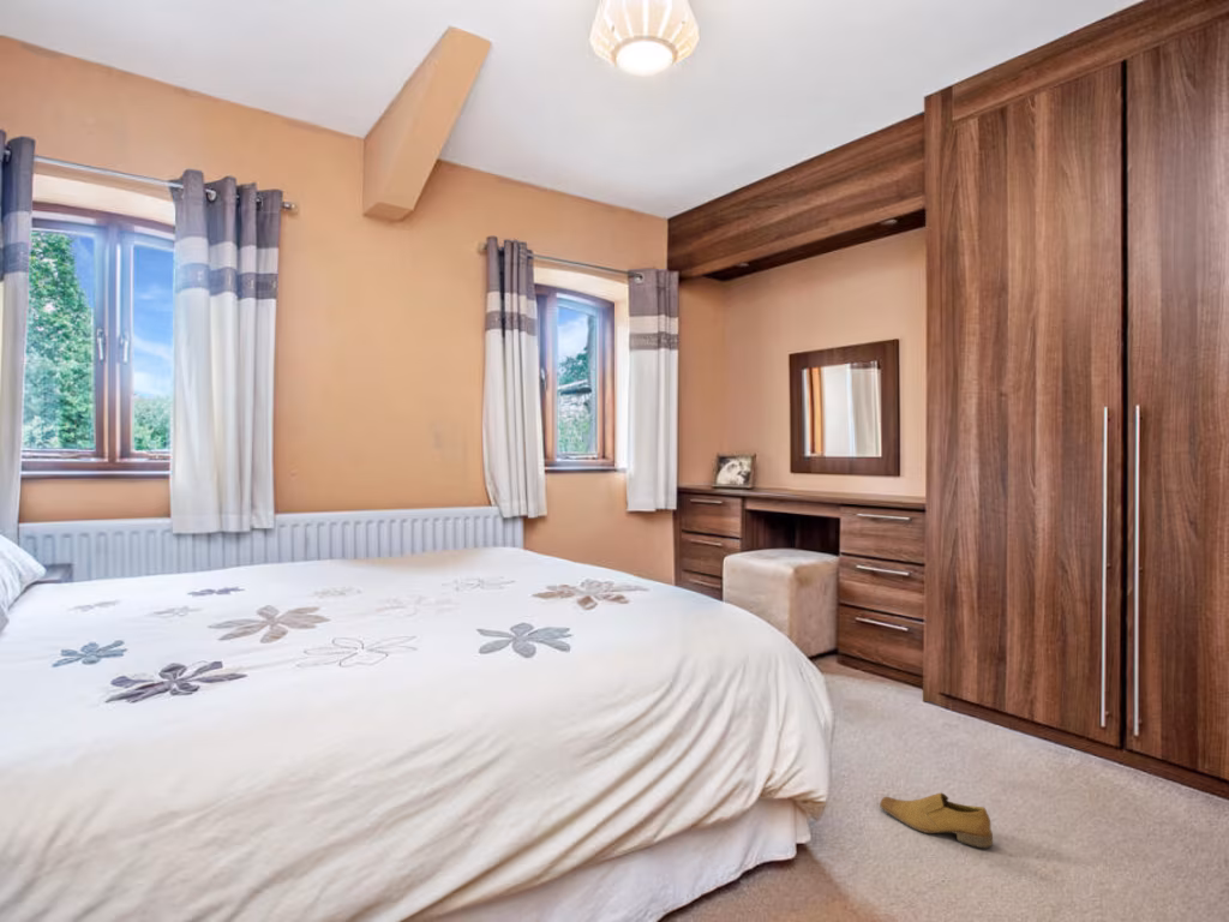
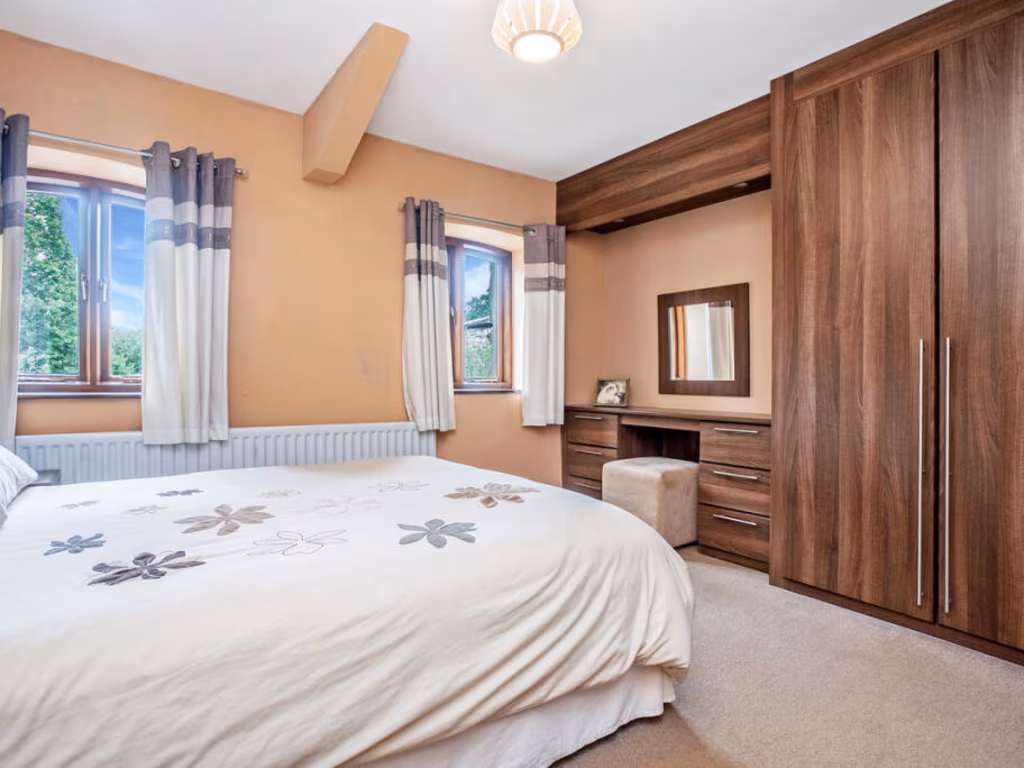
- shoe (933, 808)
